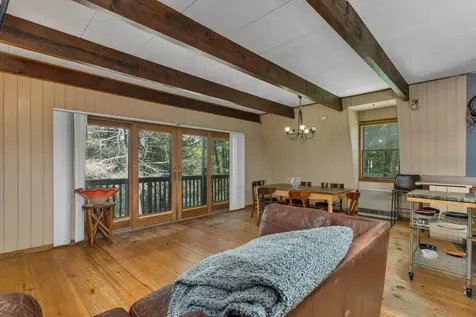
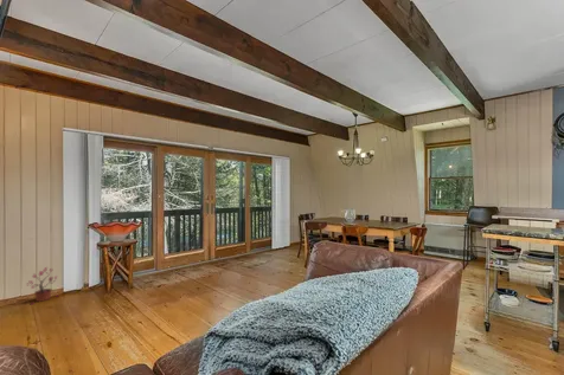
+ potted plant (41, 284)
